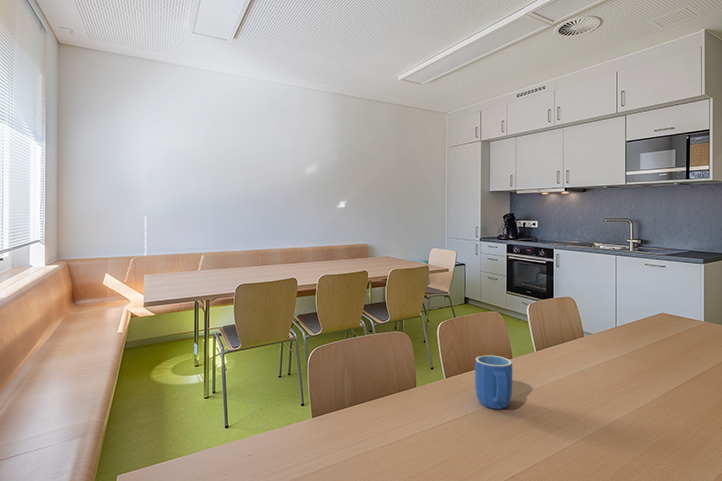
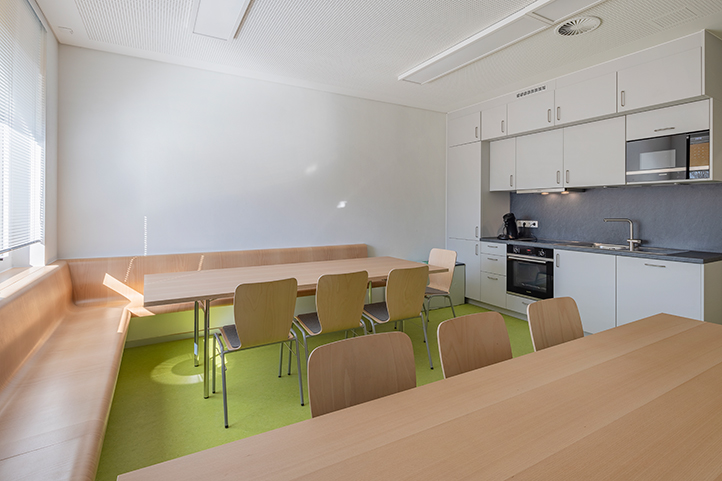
- mug (494, 383)
